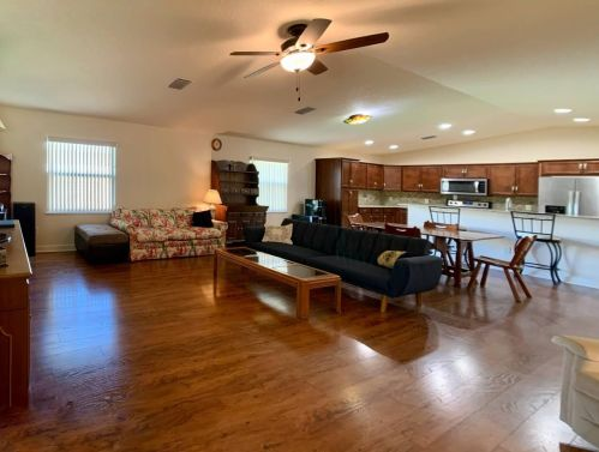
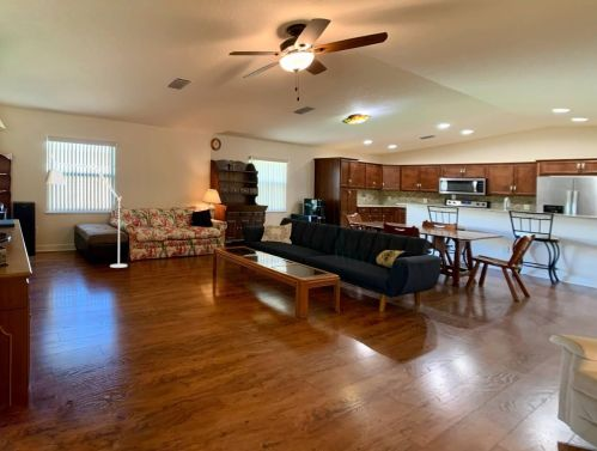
+ floor lamp (118, 212)
